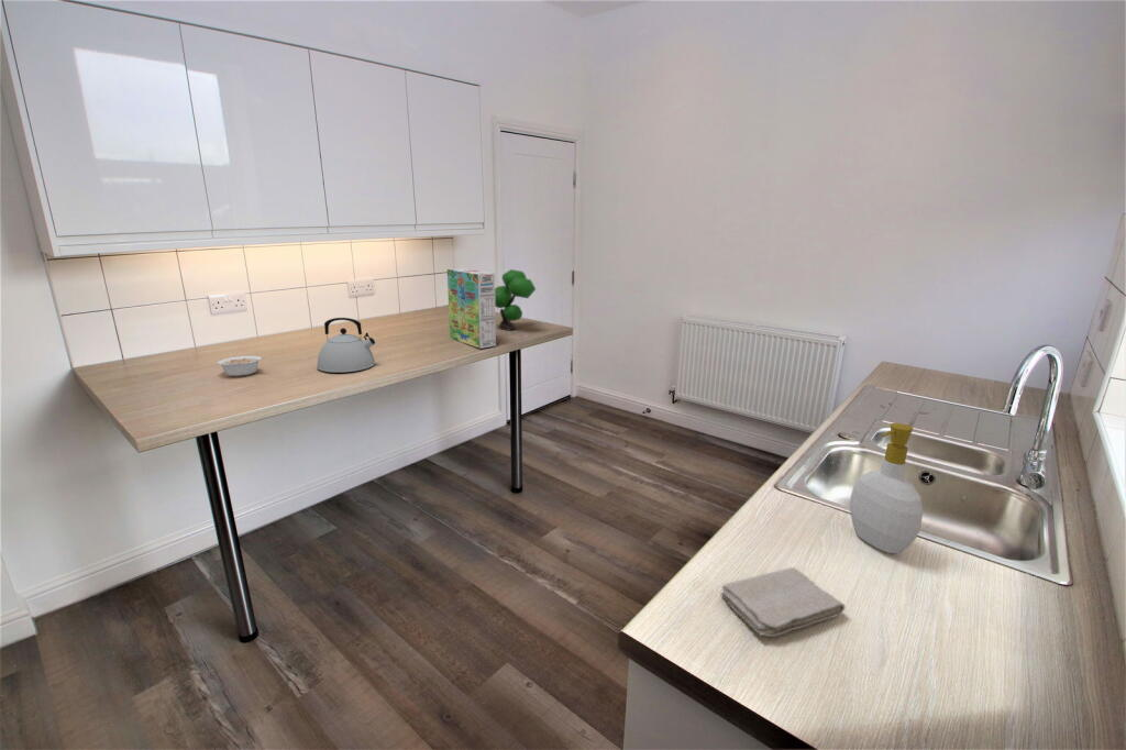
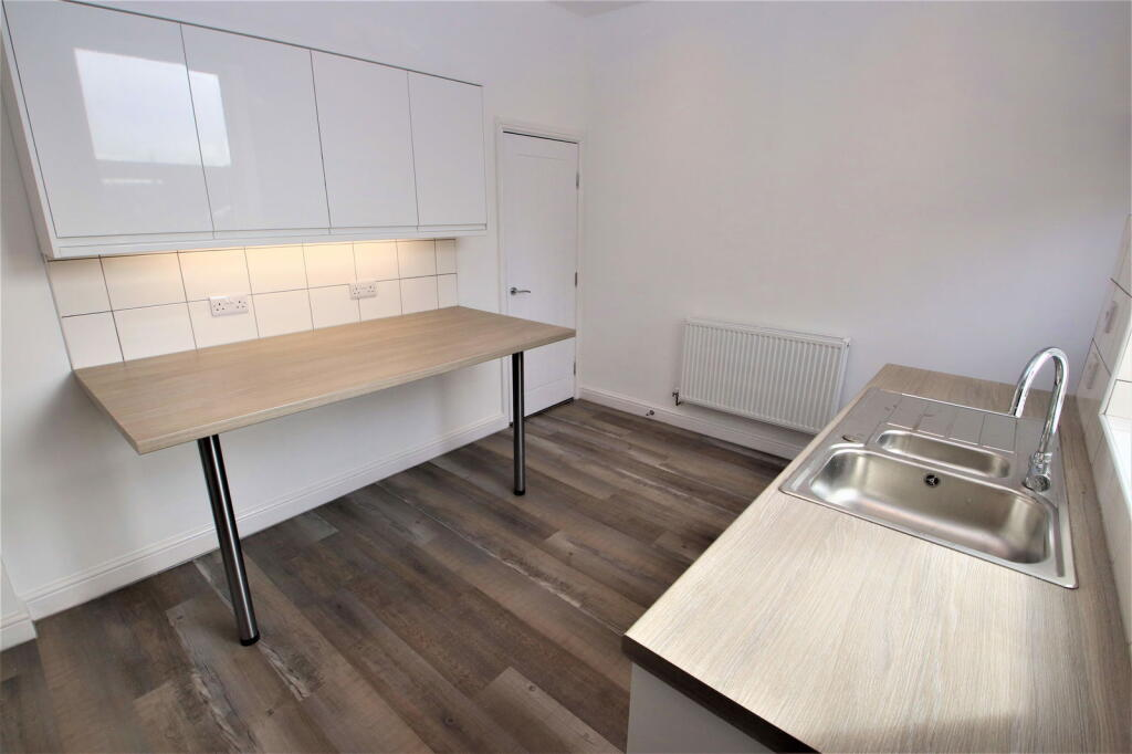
- legume (242, 364)
- washcloth (780, 598)
- cereal box (471, 307)
- kettle (345, 341)
- soap bottle (887, 486)
- plant (512, 300)
